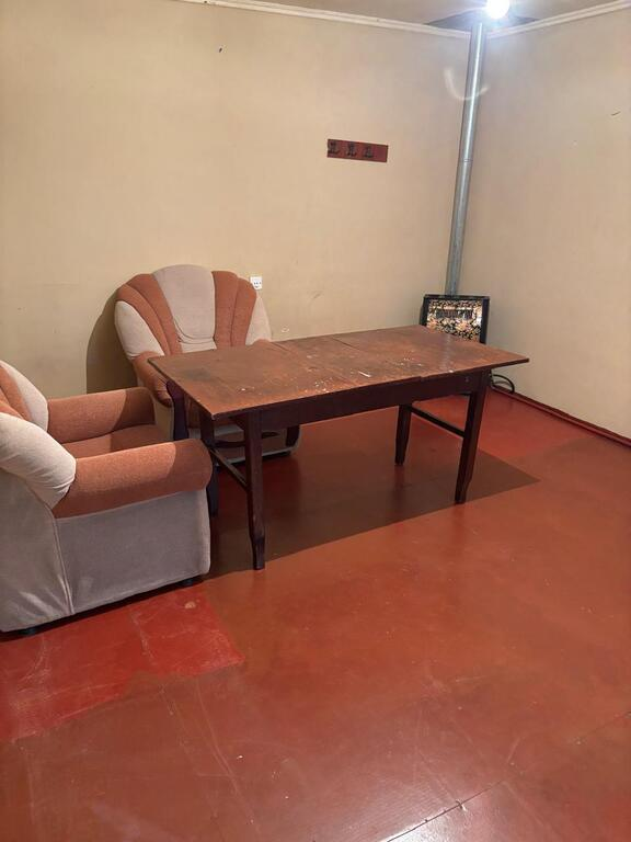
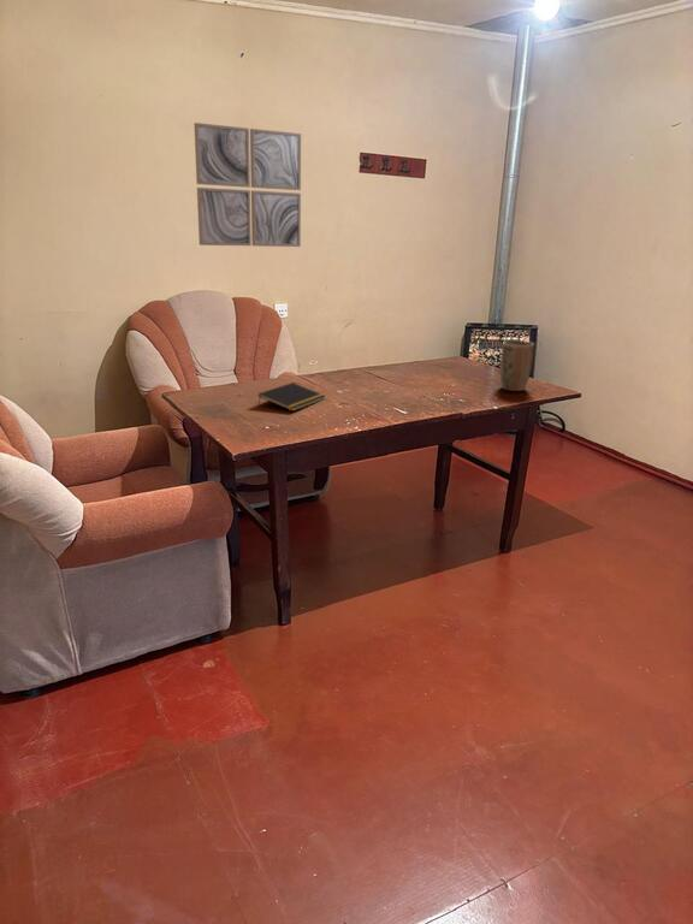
+ wall art (249, 190)
+ notepad (292, 396)
+ plant pot (515, 366)
